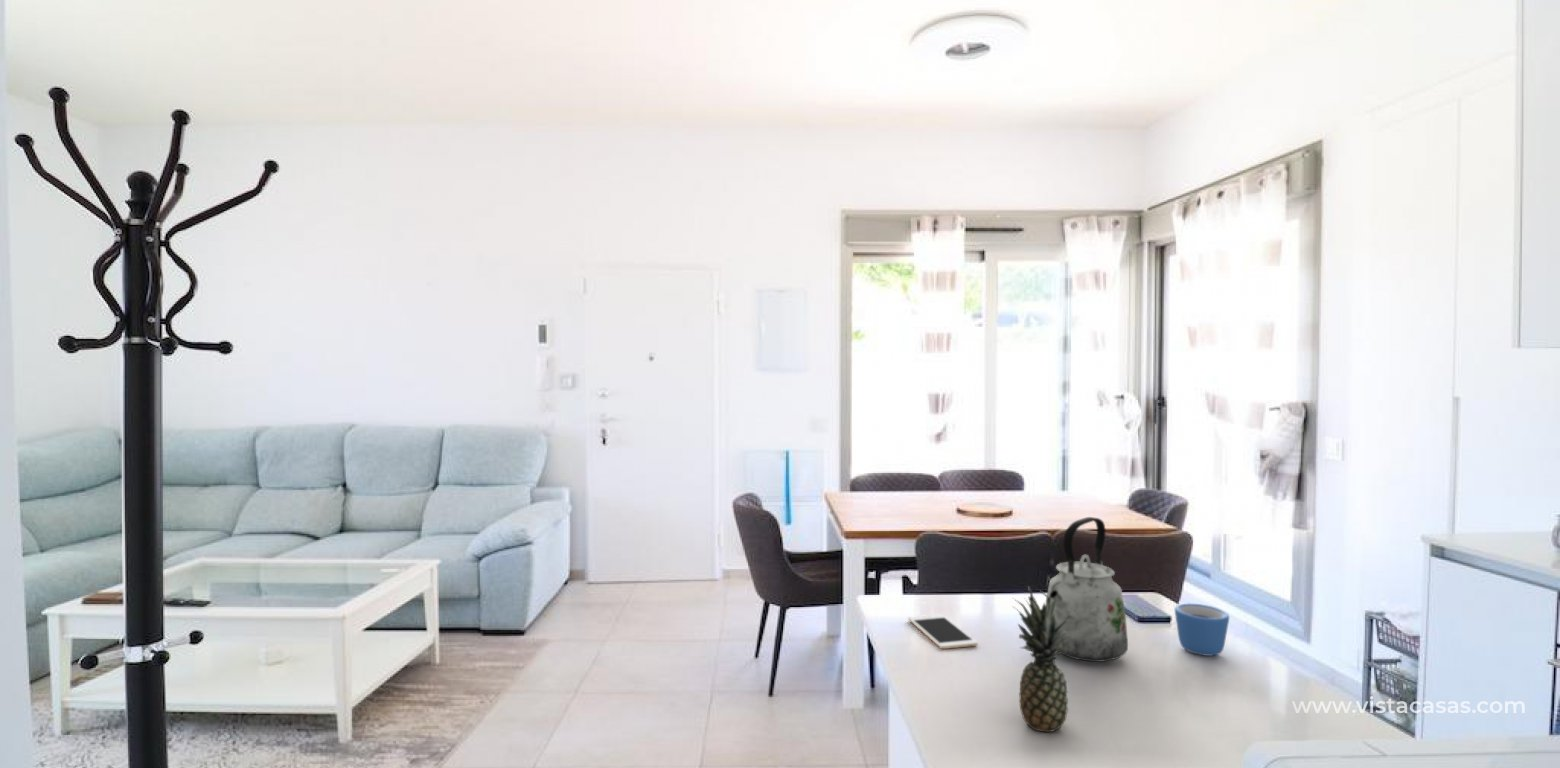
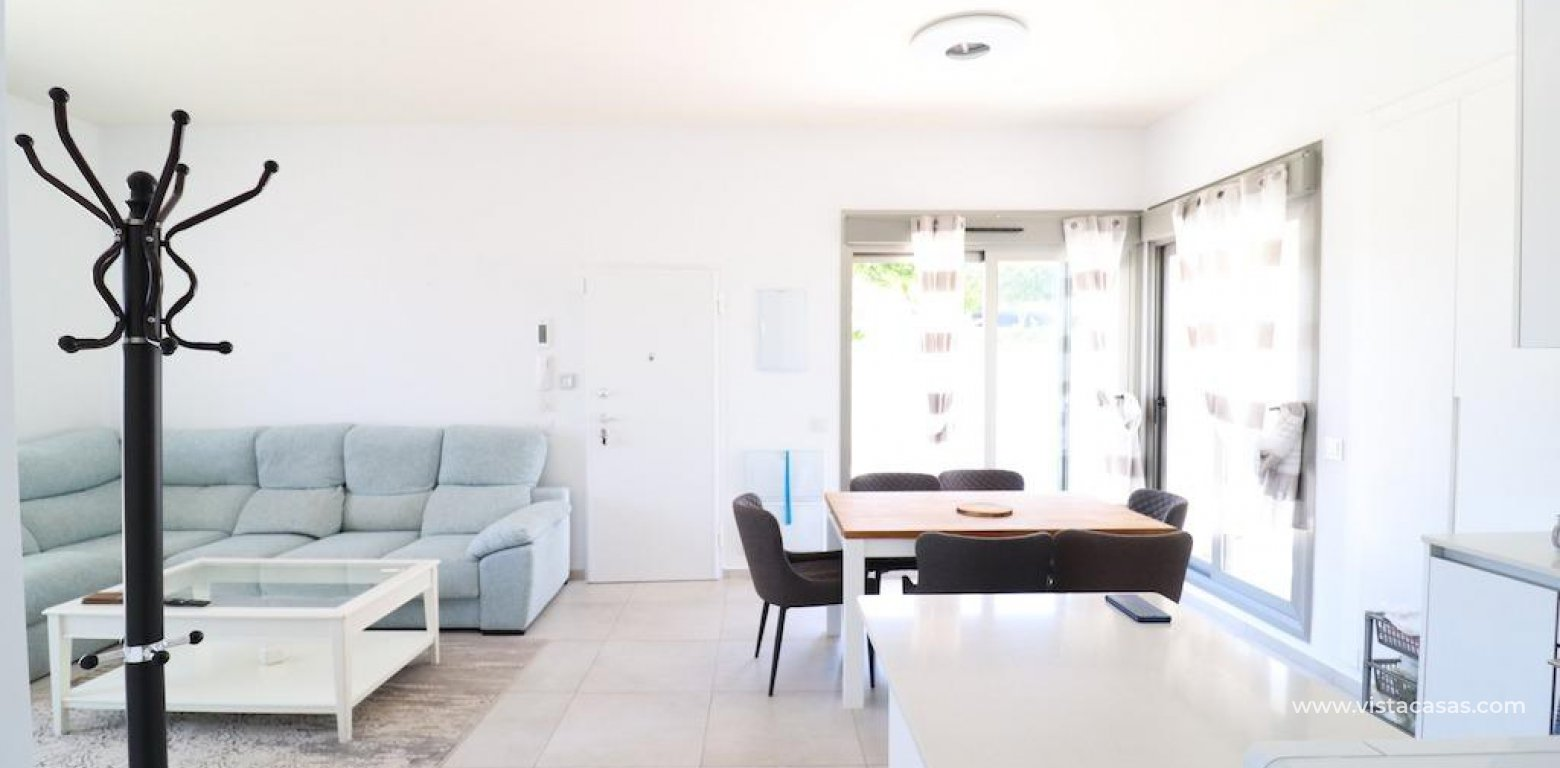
- cell phone (941, 630)
- mug (1202, 628)
- fruit (1040, 655)
- kettle (1077, 588)
